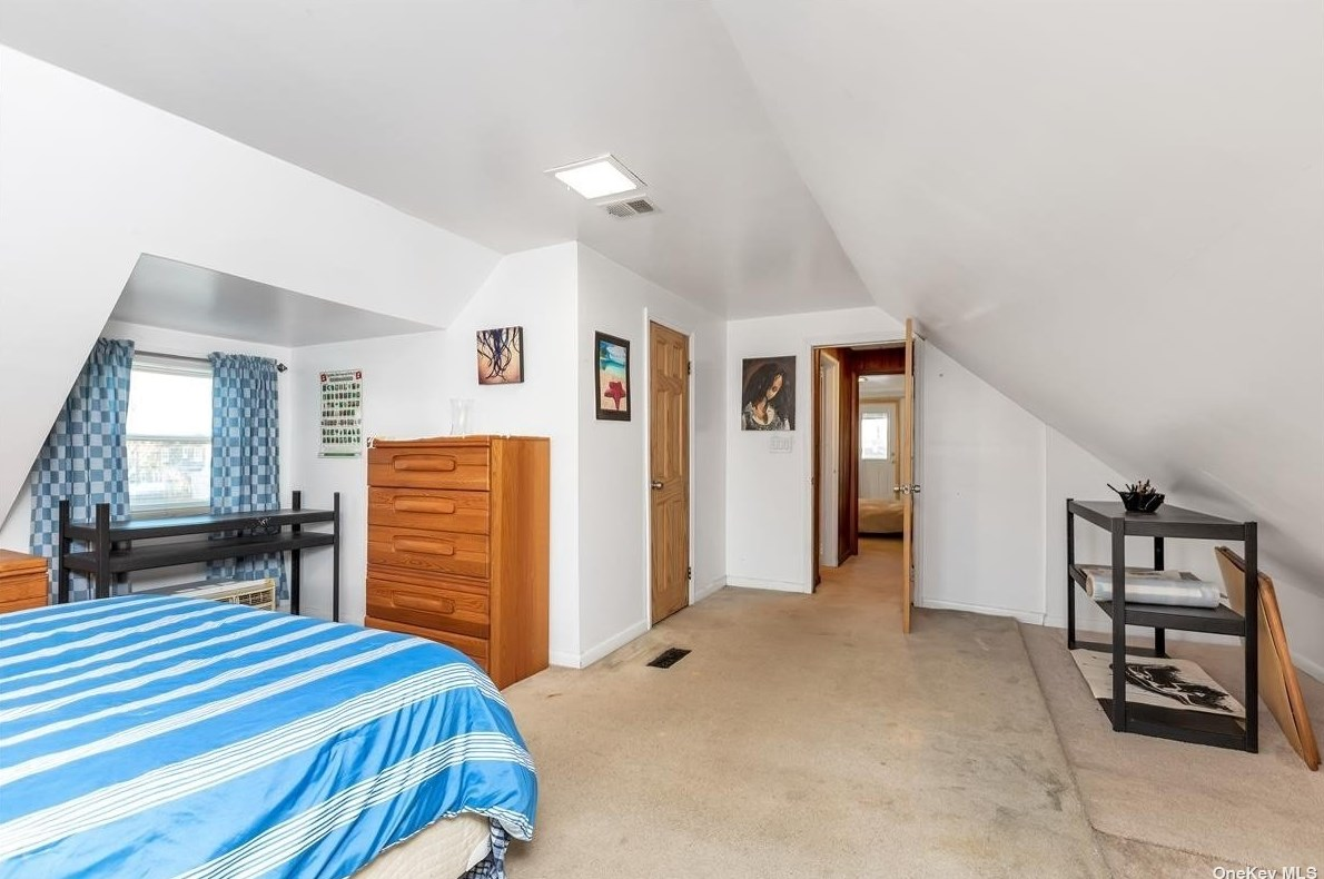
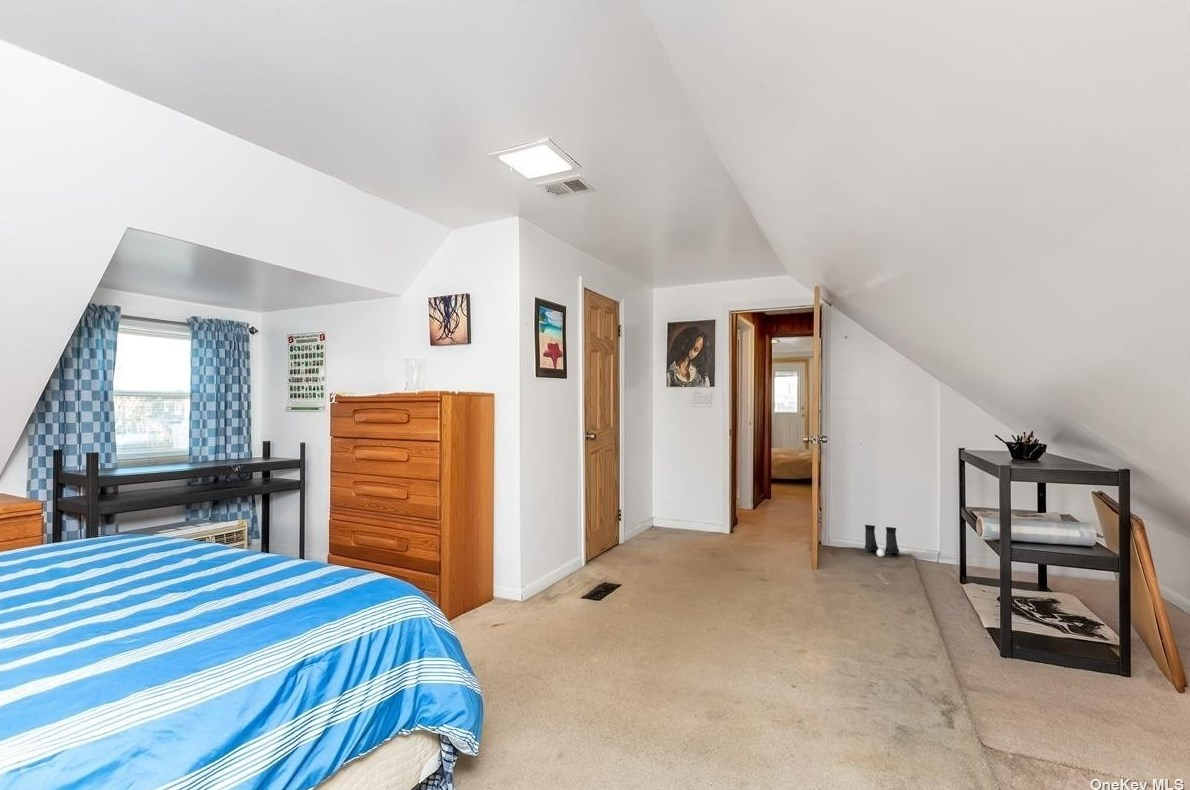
+ boots (886, 538)
